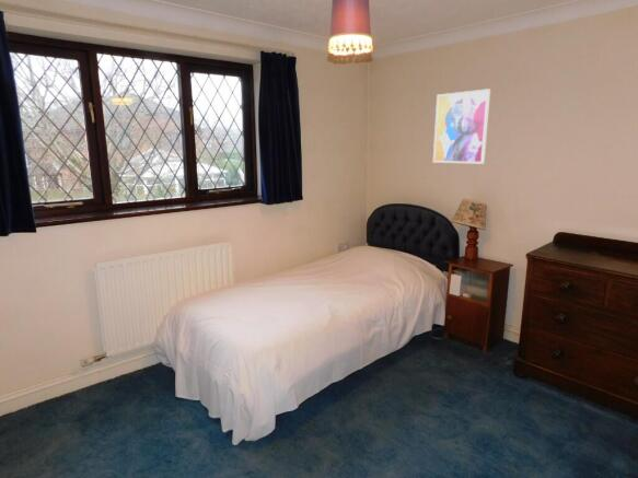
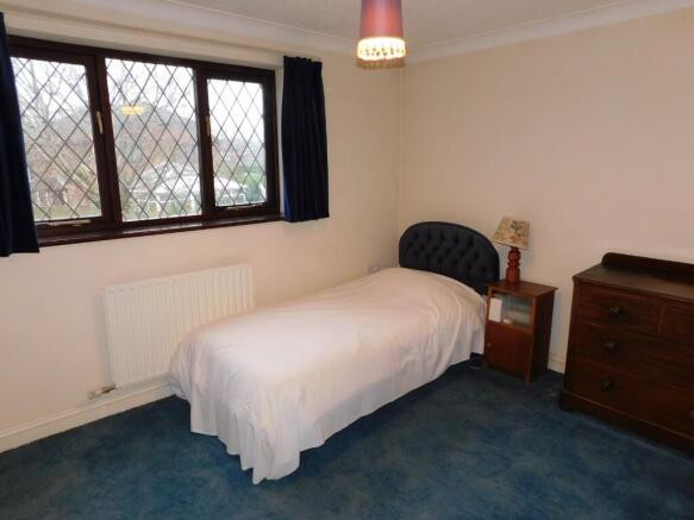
- wall art (460, 128)
